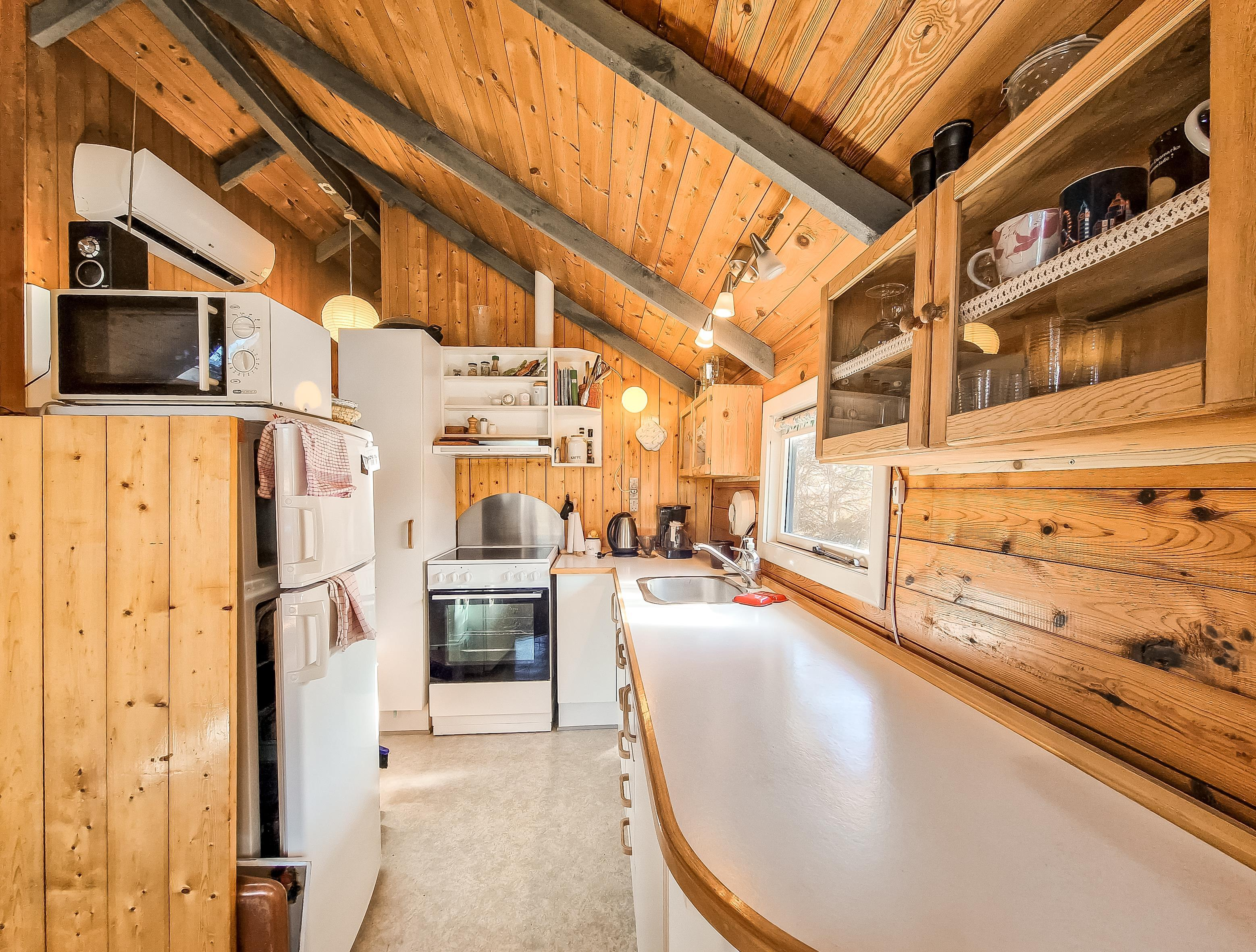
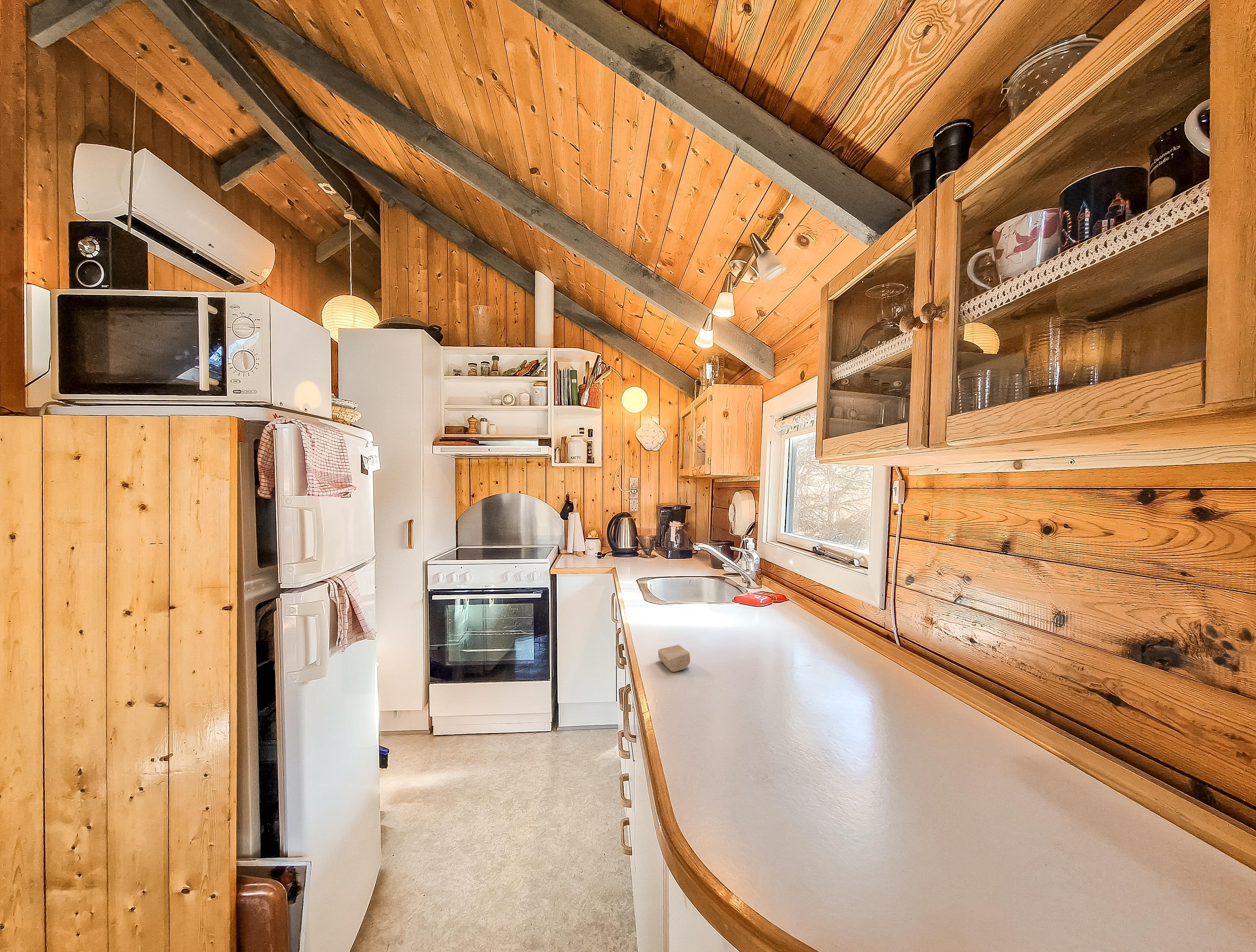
+ soap bar (674, 656)
